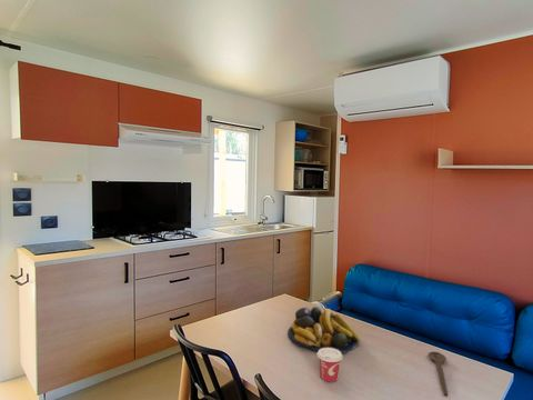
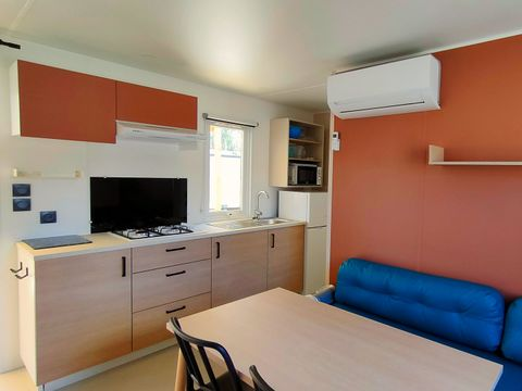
- cup (329, 364)
- fruit bowl (322, 323)
- wooden spoon (440, 371)
